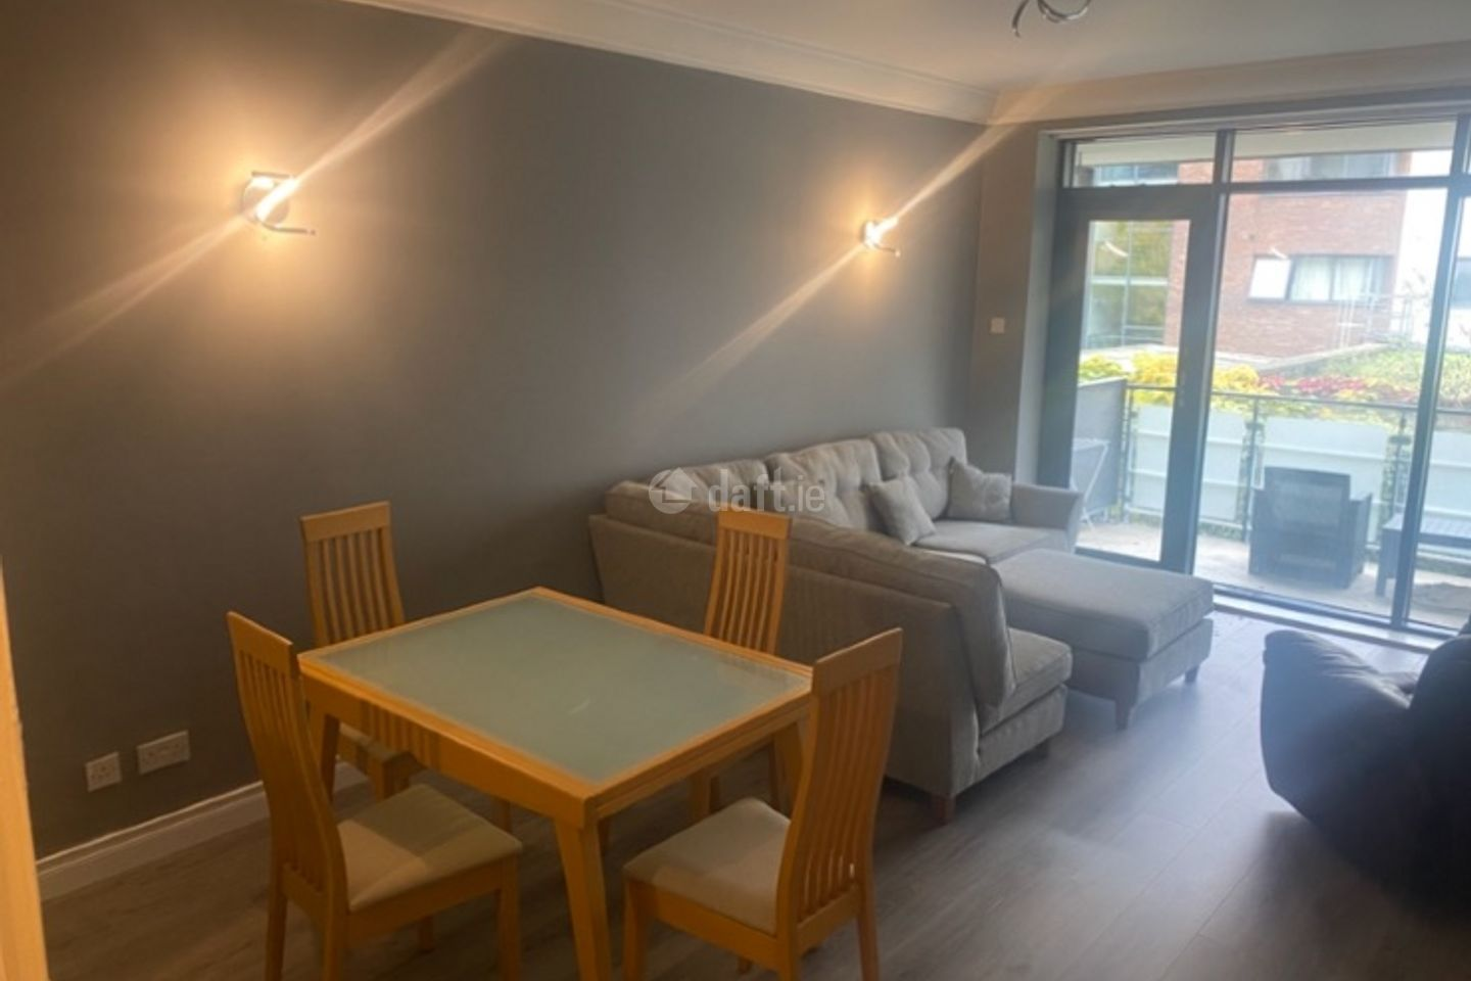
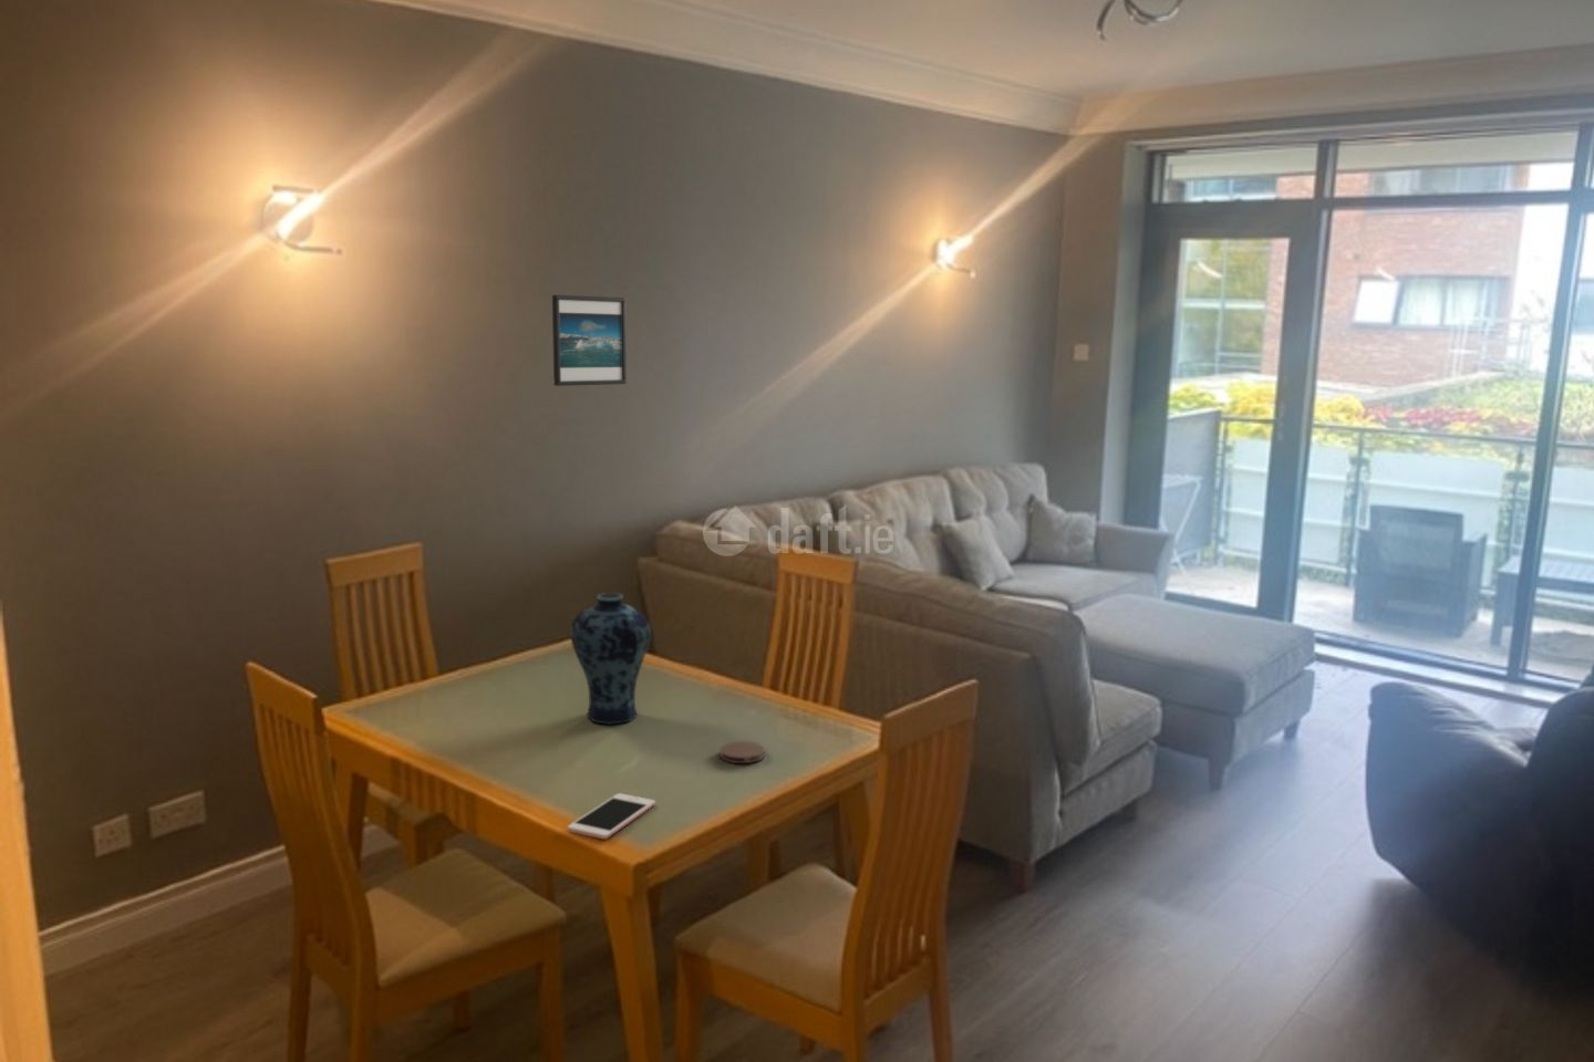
+ vase (610, 655)
+ coaster (741, 753)
+ cell phone (612, 815)
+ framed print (589, 340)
